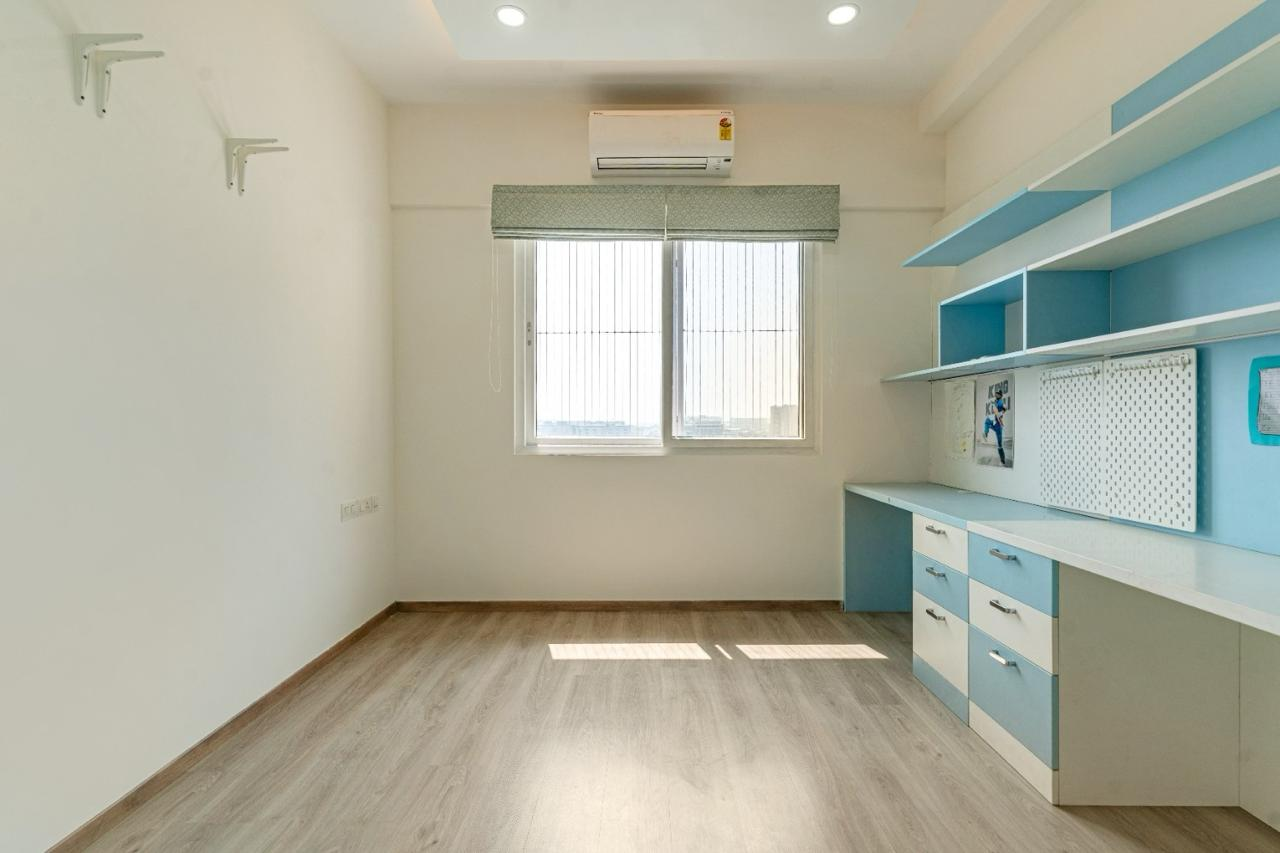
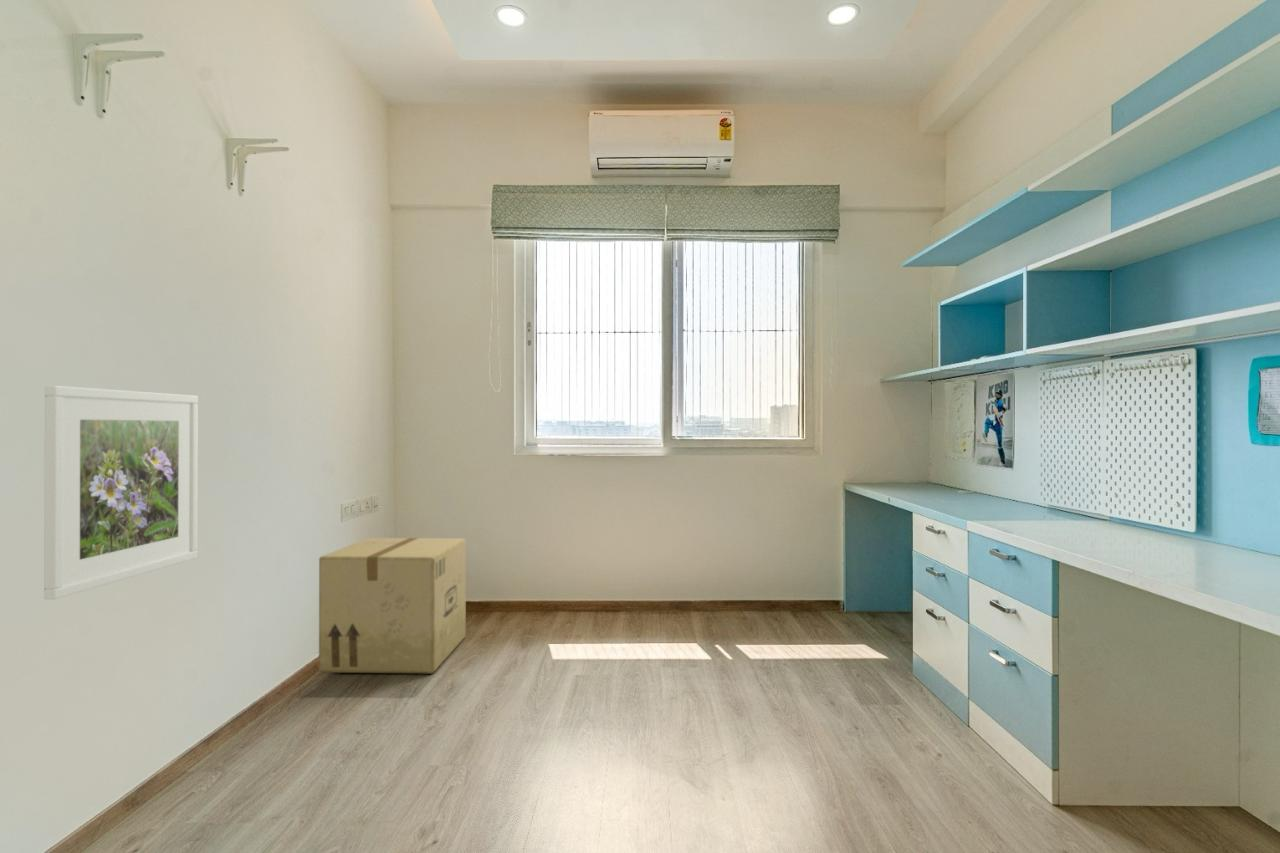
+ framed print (131, 483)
+ cardboard box (397, 600)
